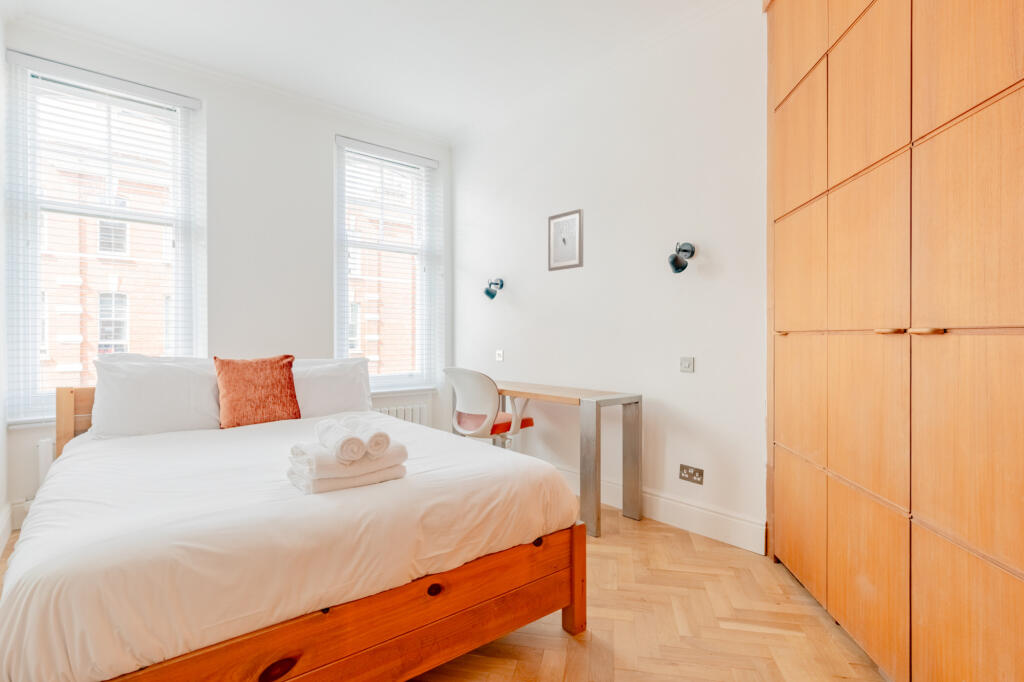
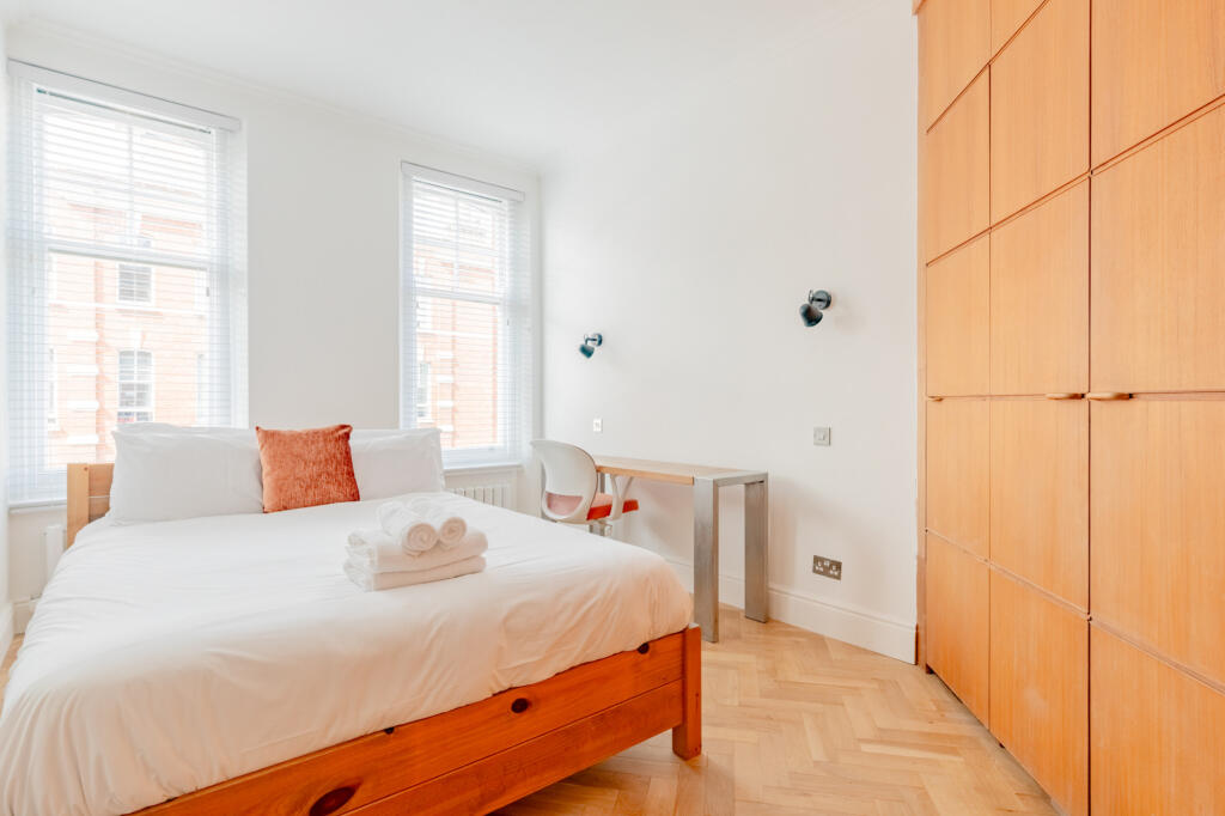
- wall art (565, 240)
